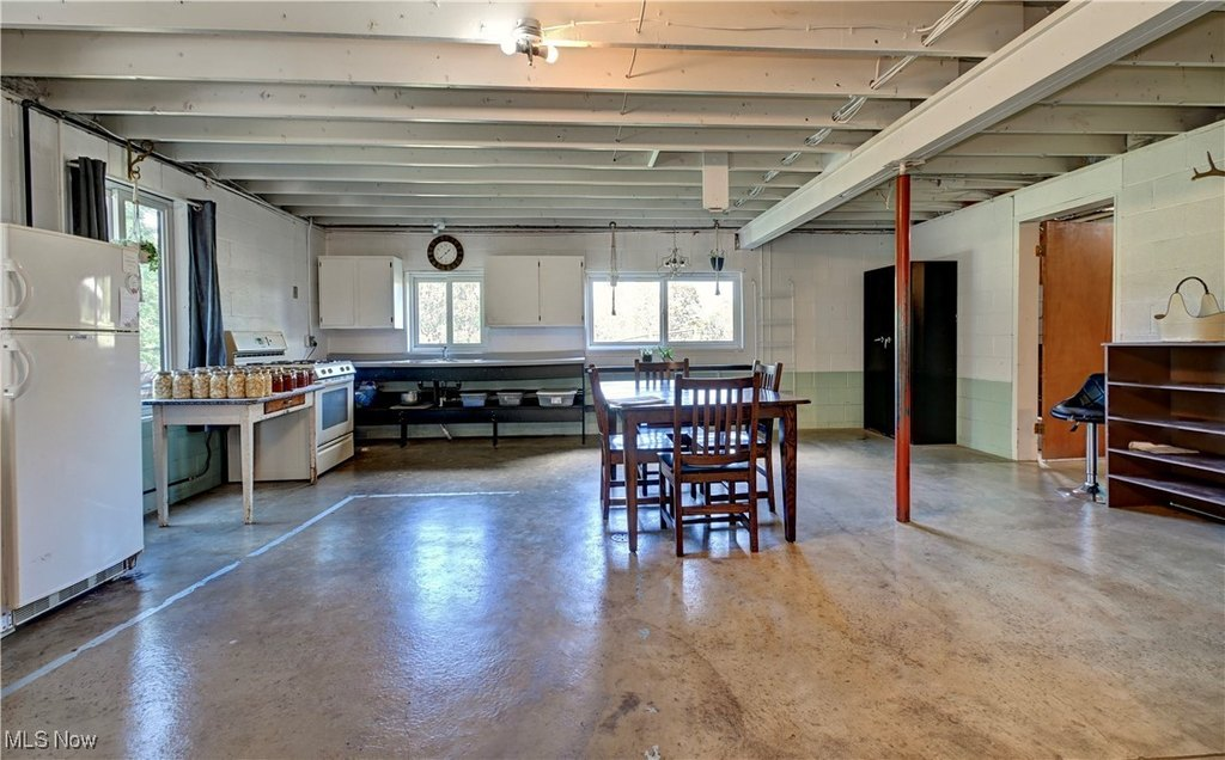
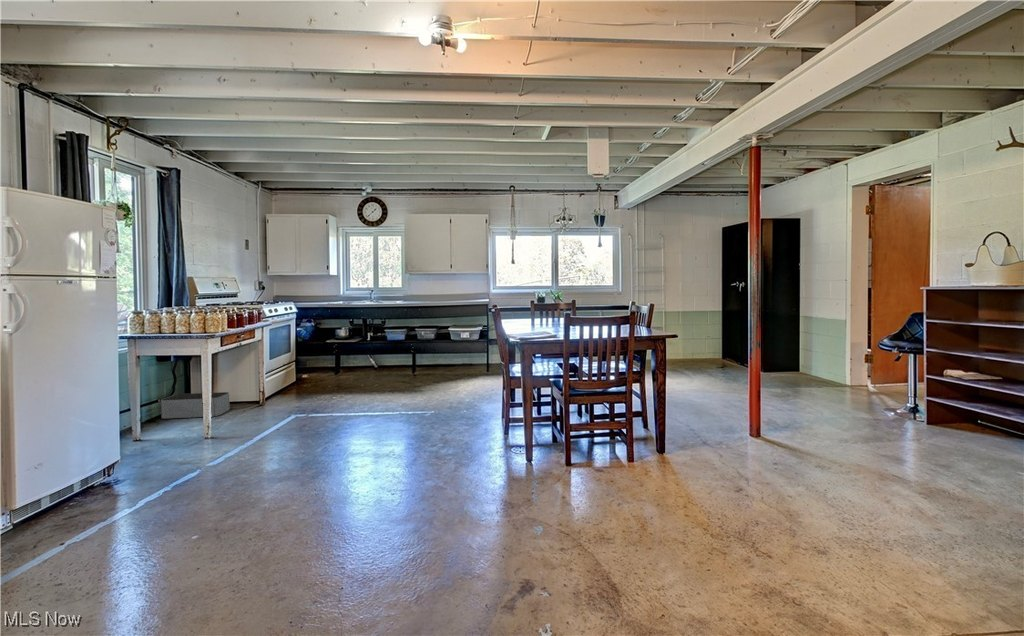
+ storage bin (196, 404)
